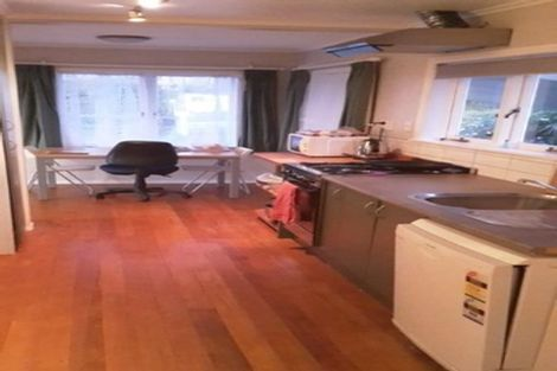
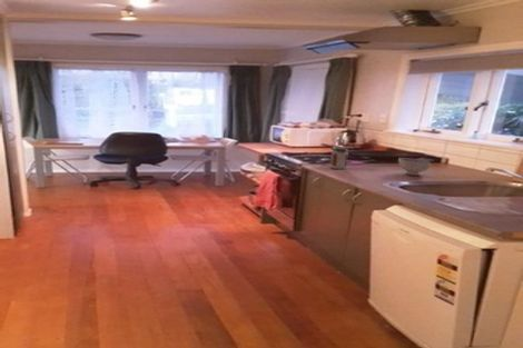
+ ceramic bowl (413, 167)
+ jar (338, 157)
